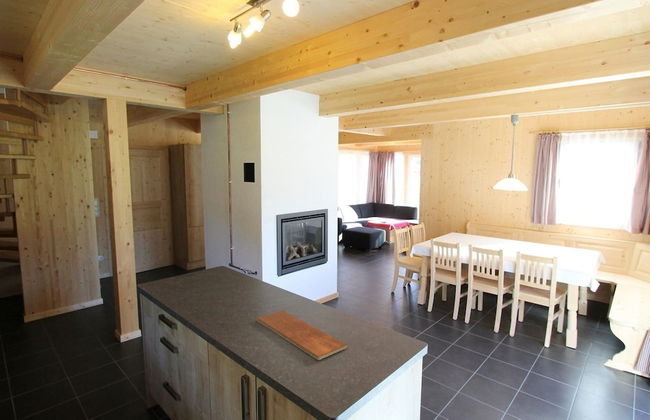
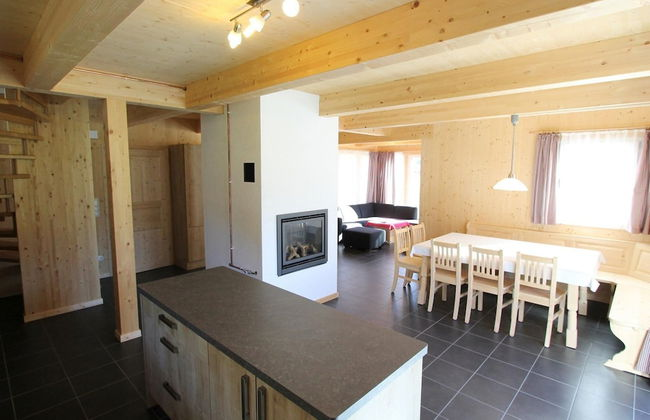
- chopping board (298, 331)
